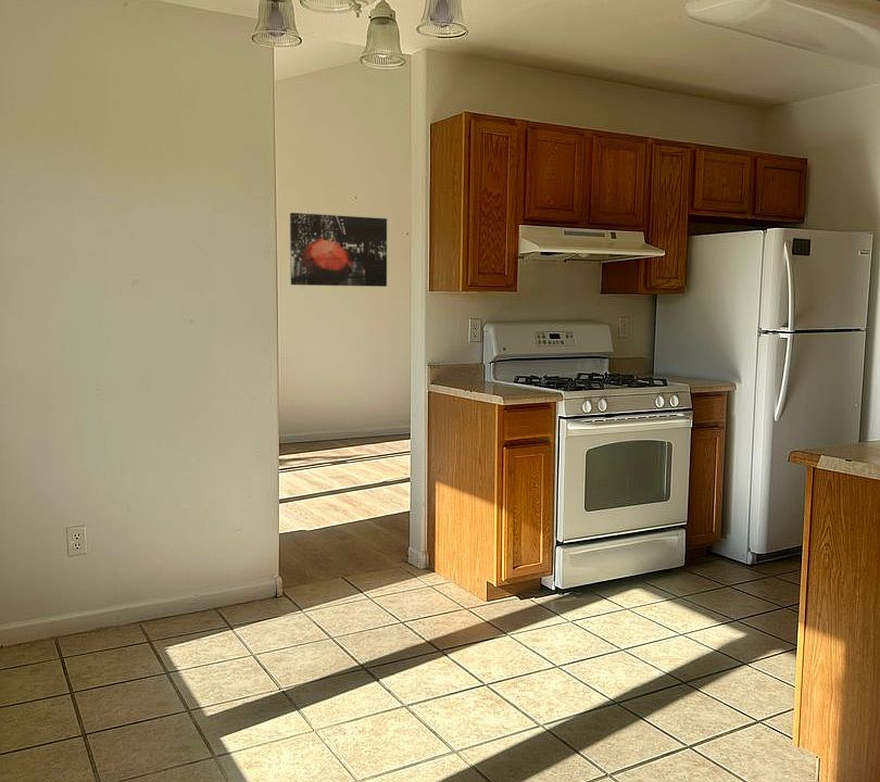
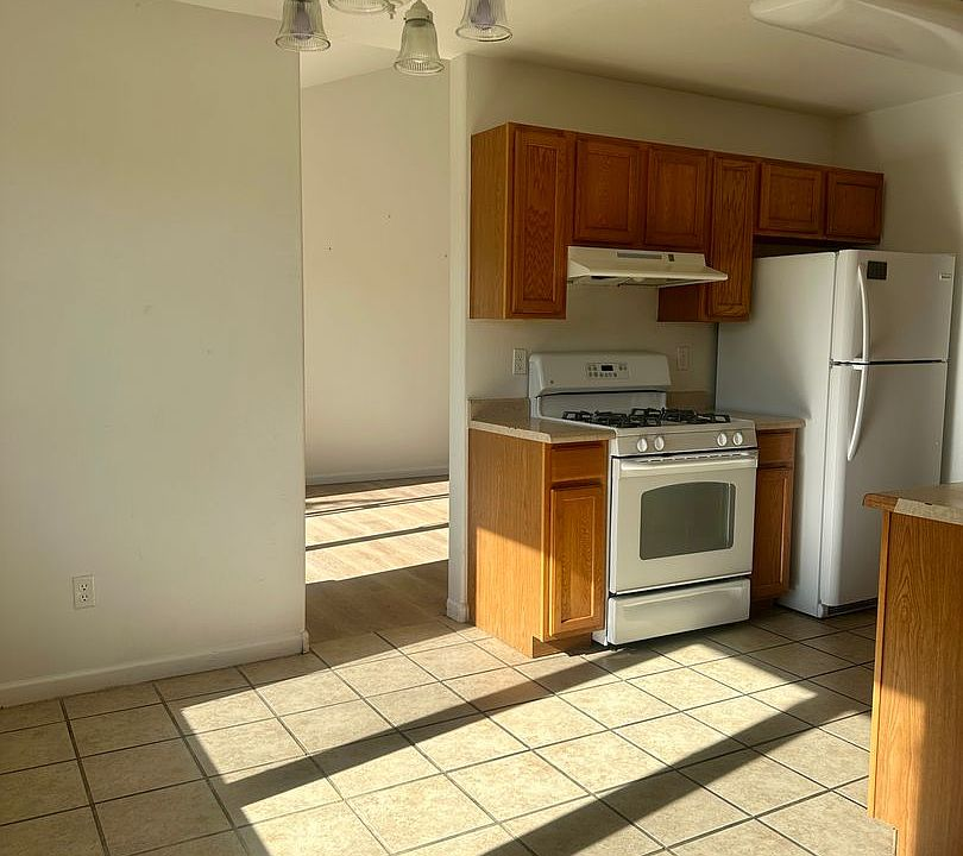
- wall art (339, 251)
